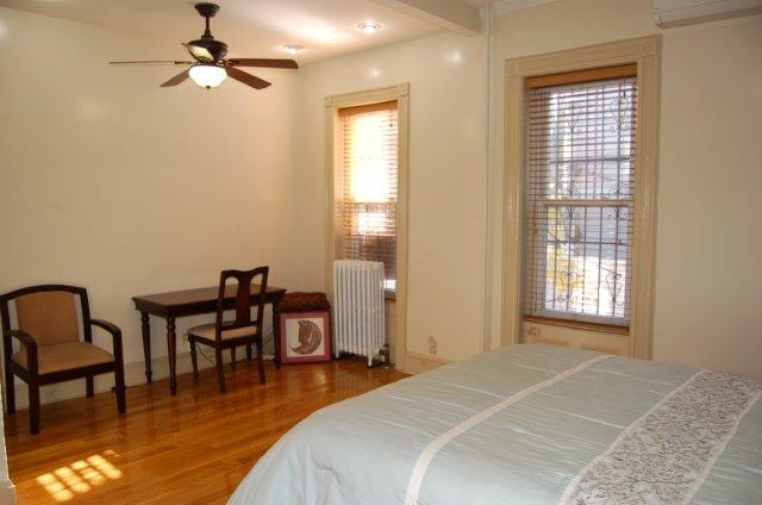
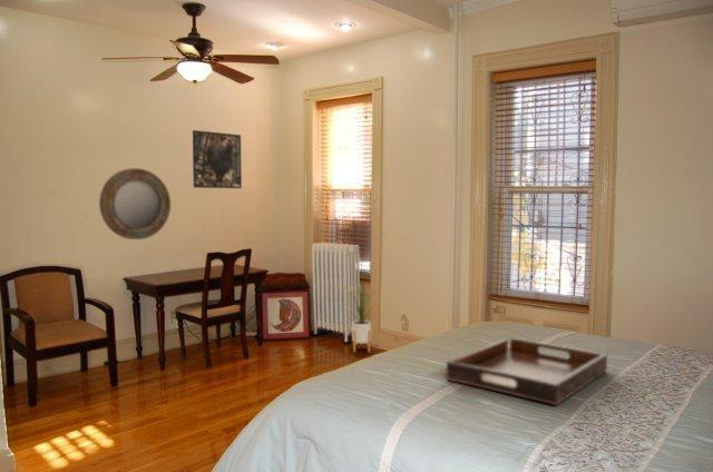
+ home mirror (136, 204)
+ house plant (362, 313)
+ serving tray (528, 366)
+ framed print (217, 160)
